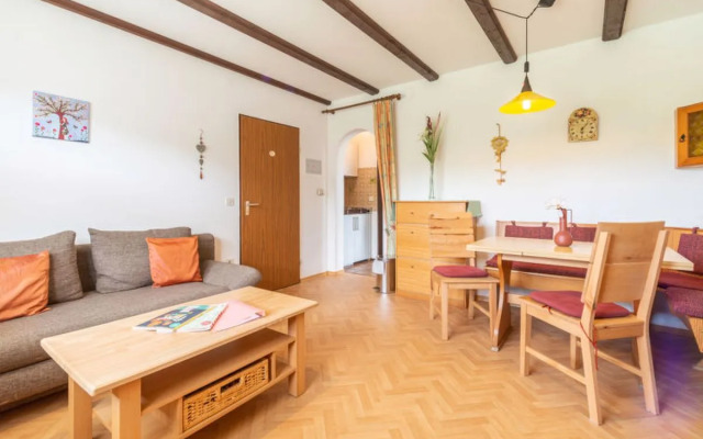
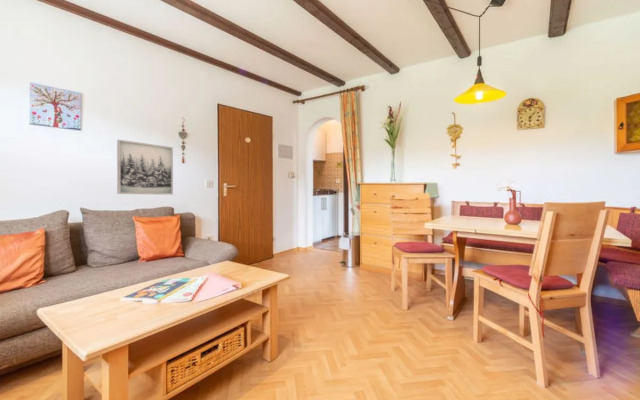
+ wall art (146, 169)
